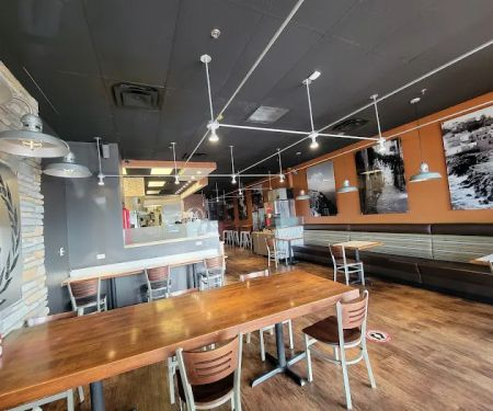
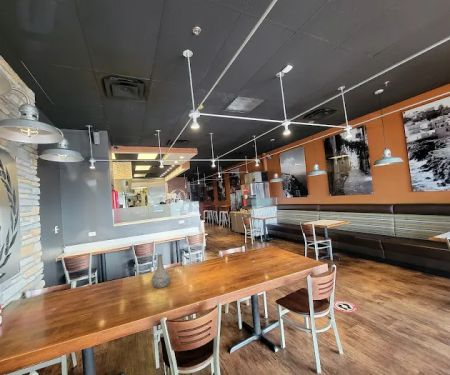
+ vase (160, 269)
